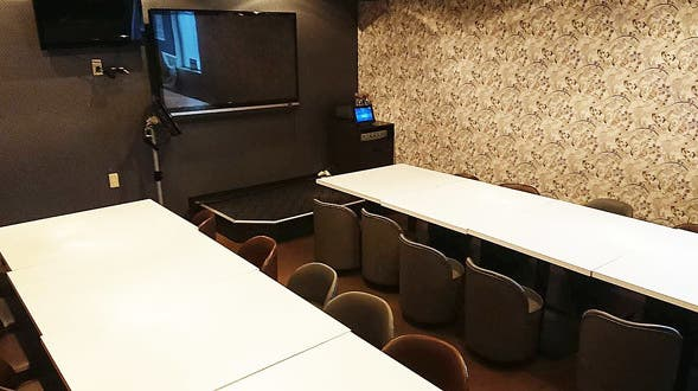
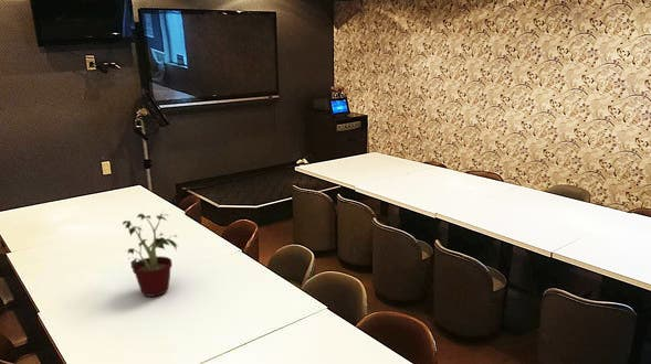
+ potted plant (146, 249)
